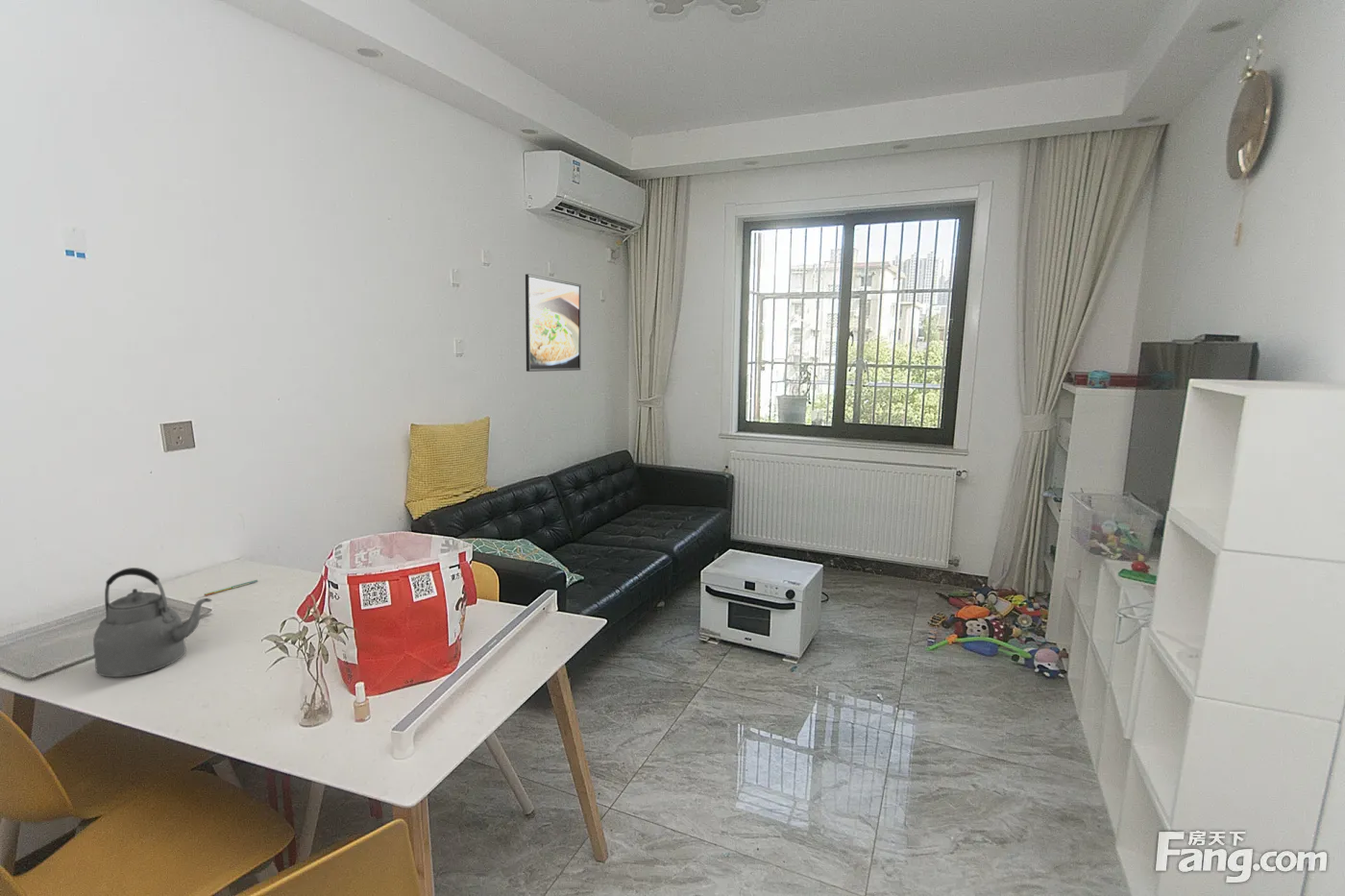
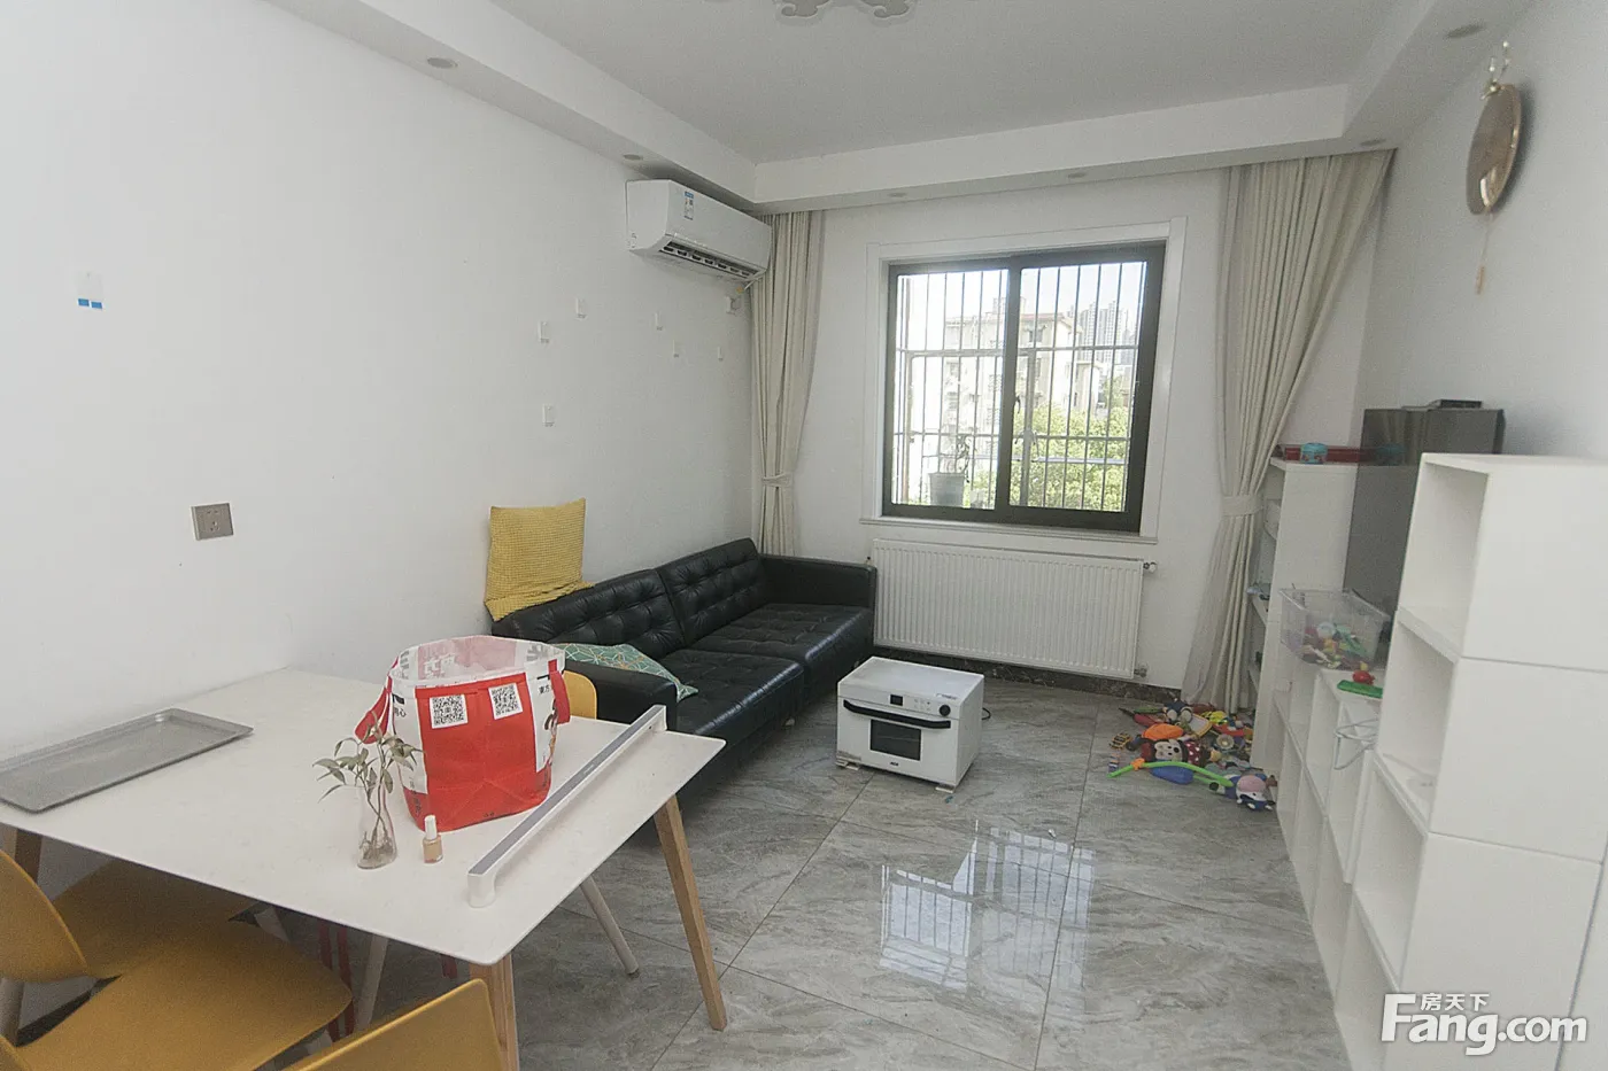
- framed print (554, 326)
- kettle (156, 615)
- pen (232, 587)
